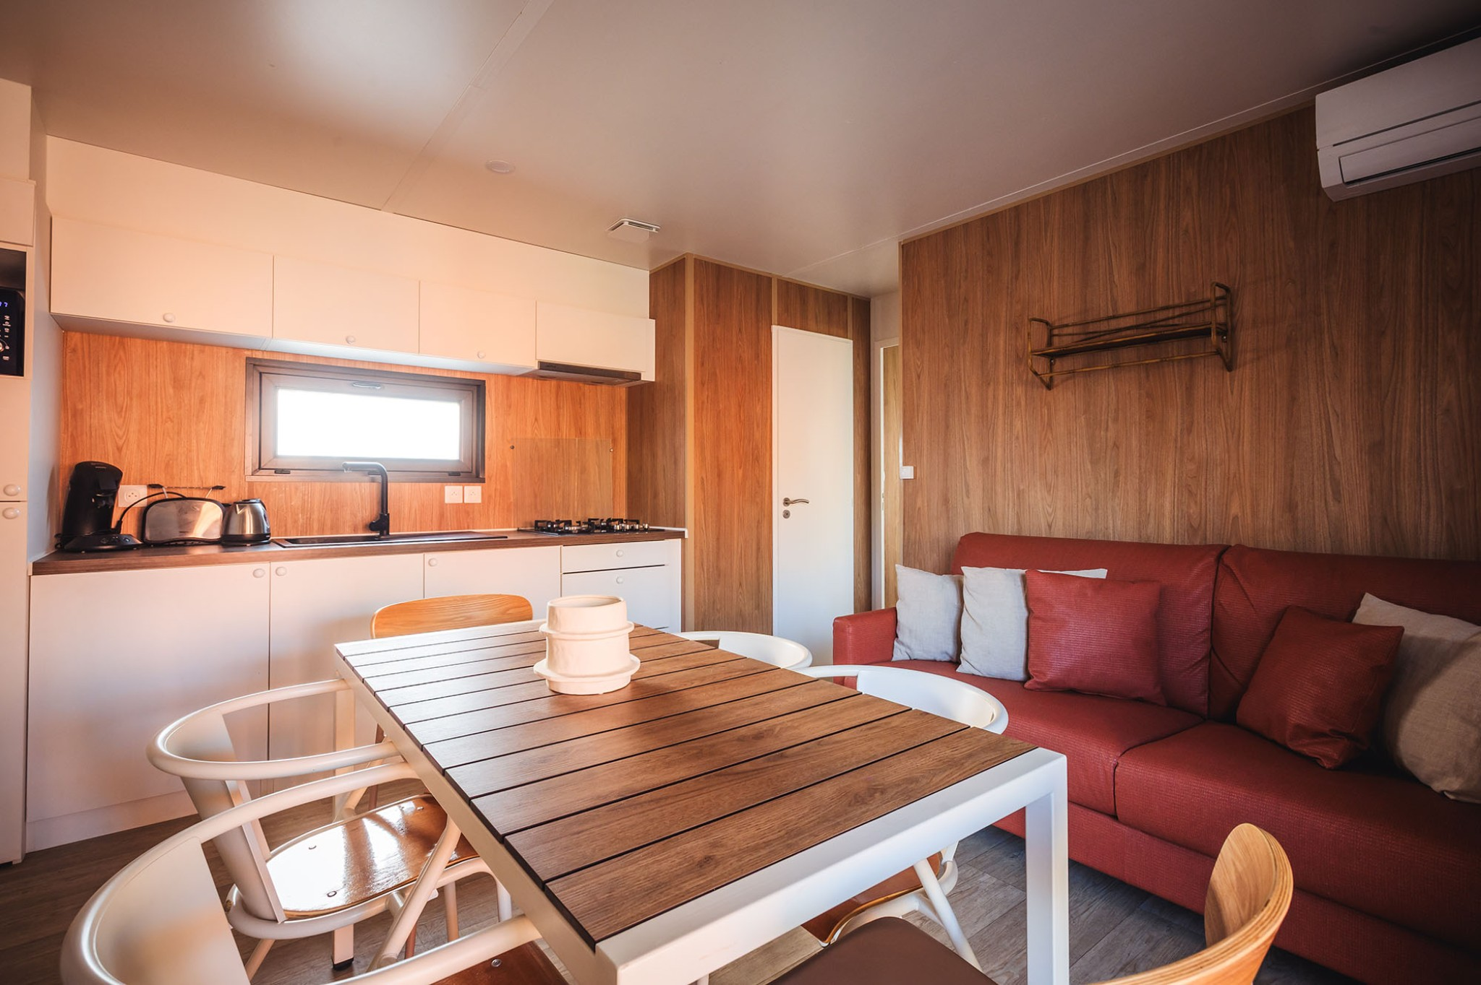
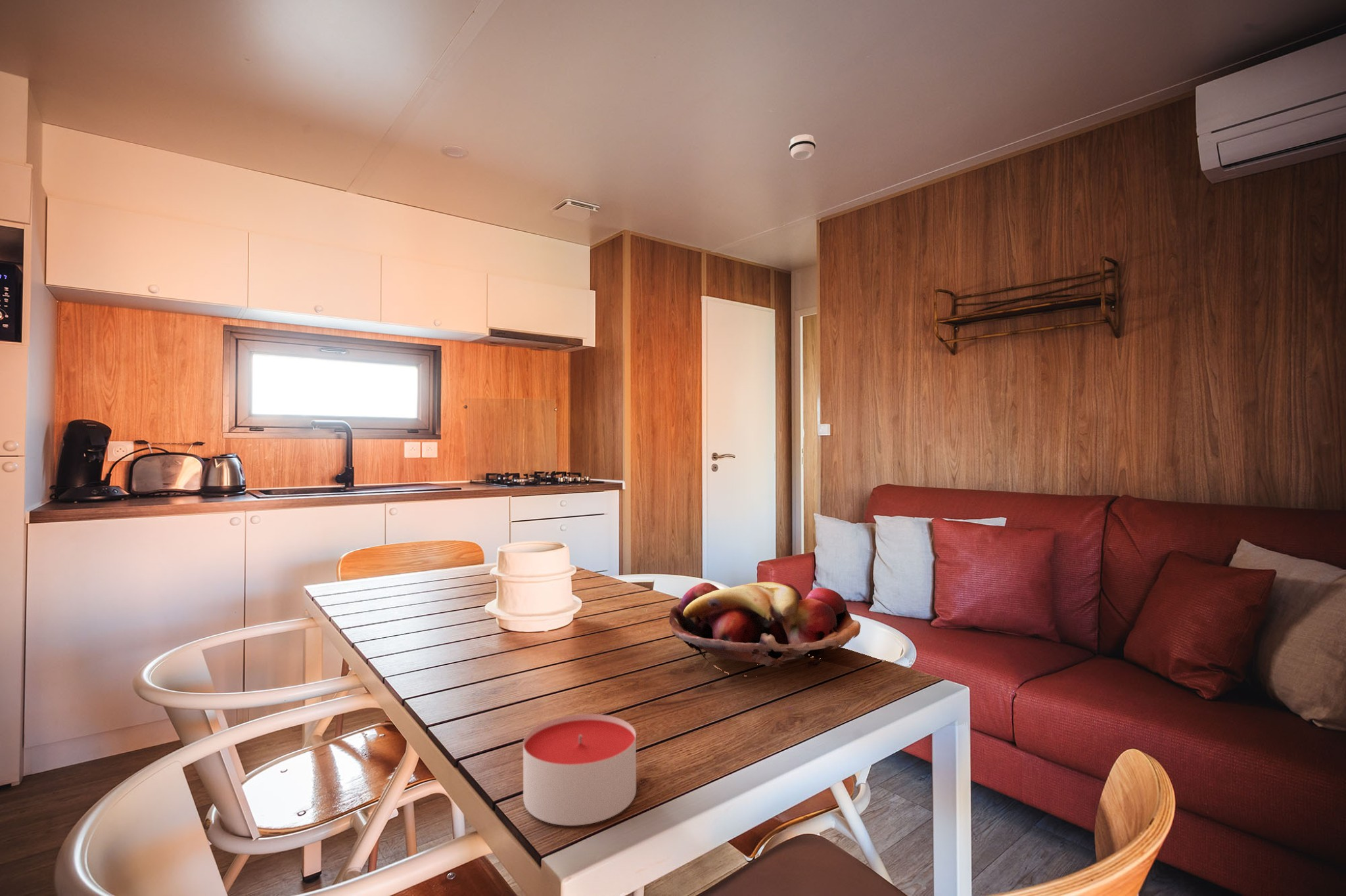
+ fruit basket (764, 618)
+ smoke detector (802, 147)
+ candle (580, 763)
